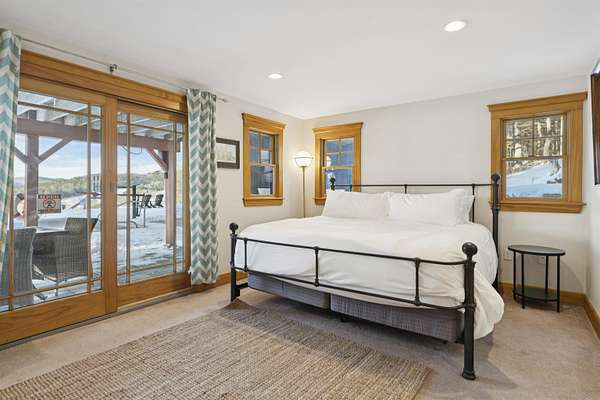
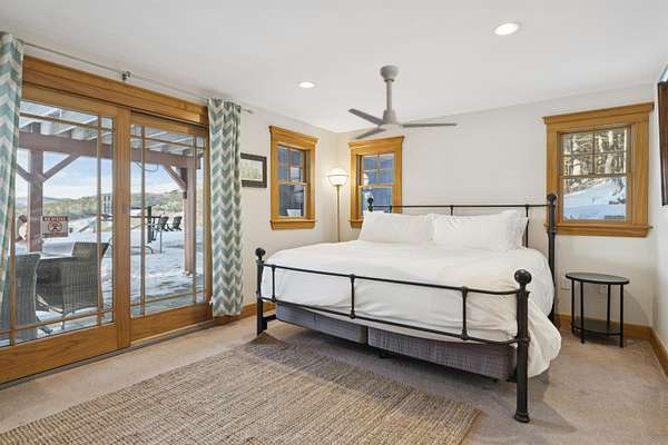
+ ceiling fan (391, 97)
